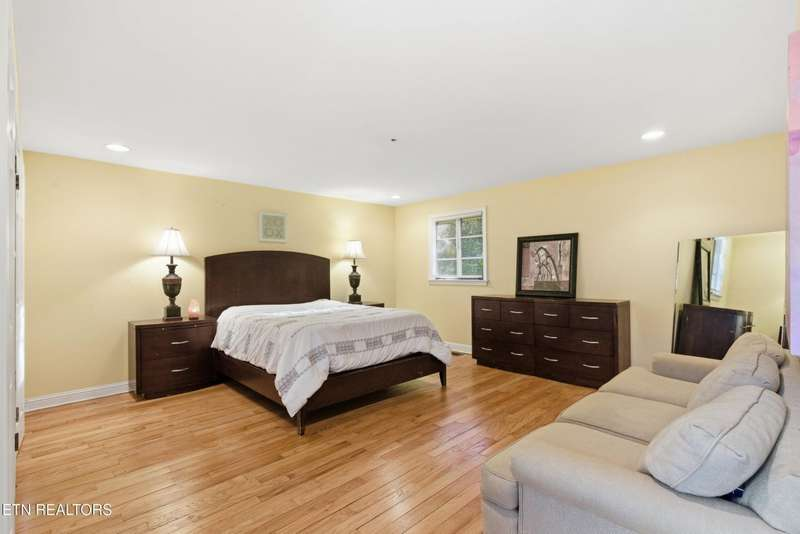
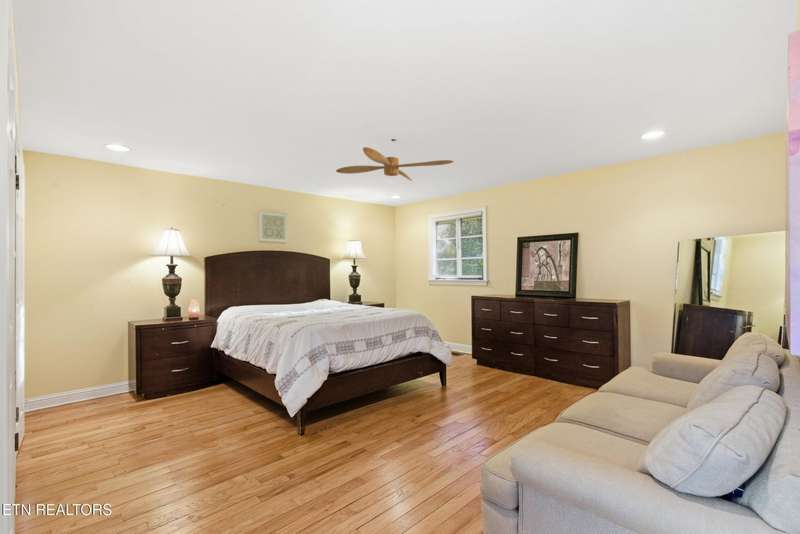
+ ceiling fan (391, 166)
